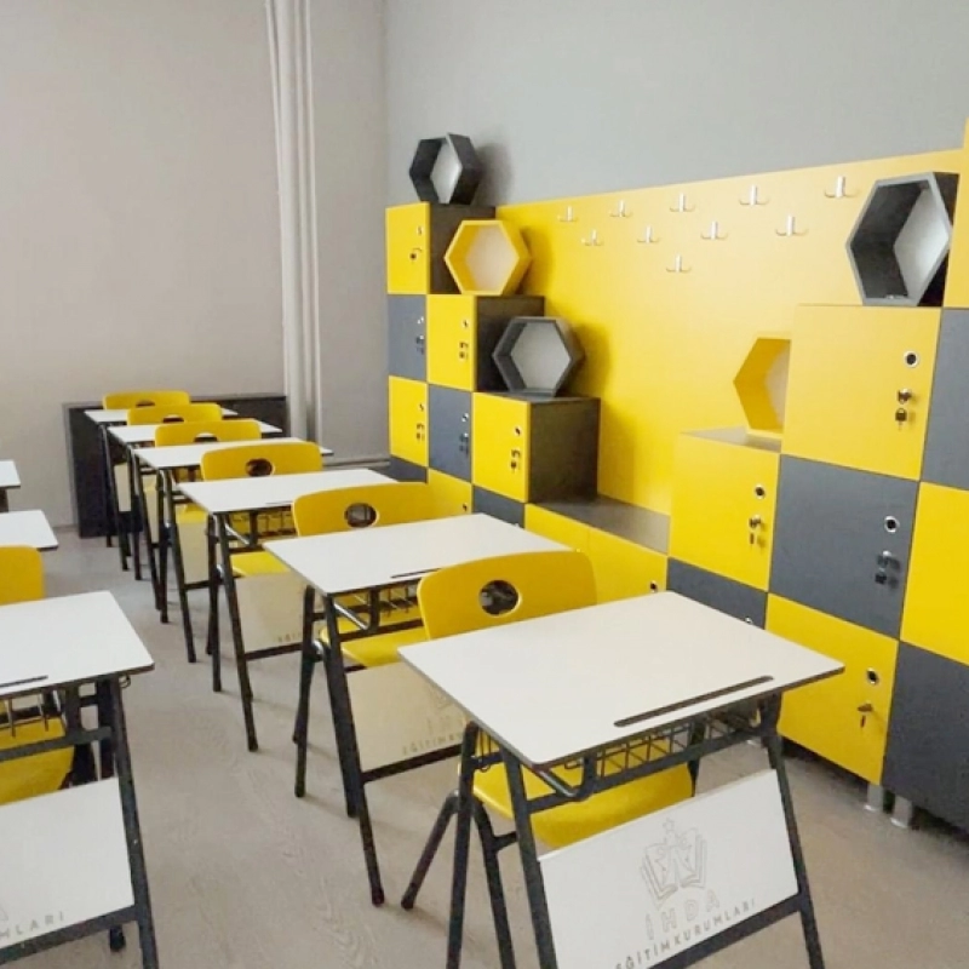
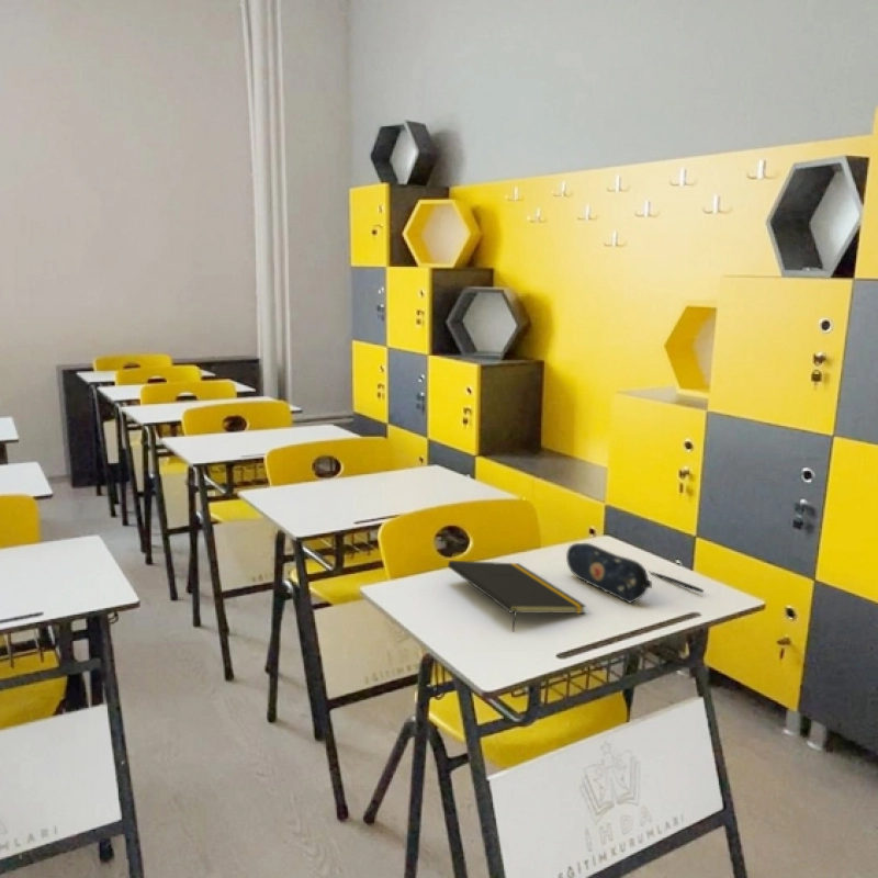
+ pencil case (605, 570)
+ pen (674, 579)
+ notepad (514, 585)
